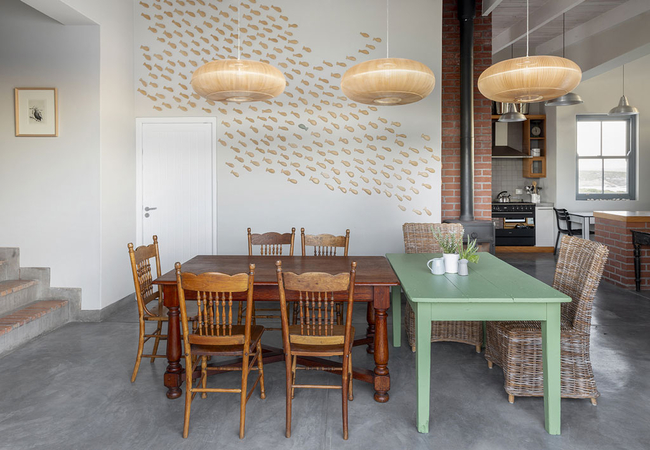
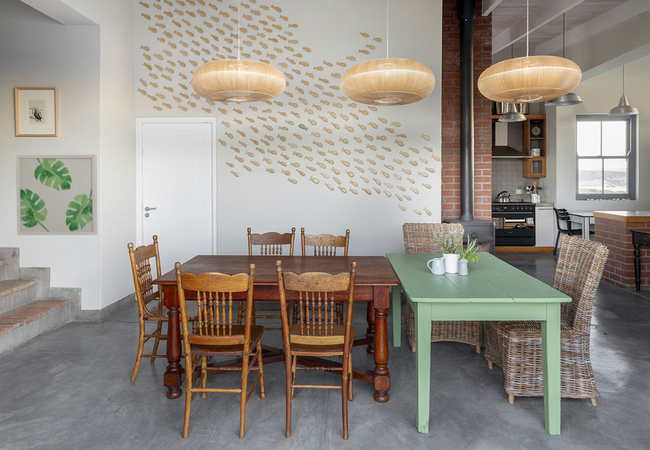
+ wall art (56, 195)
